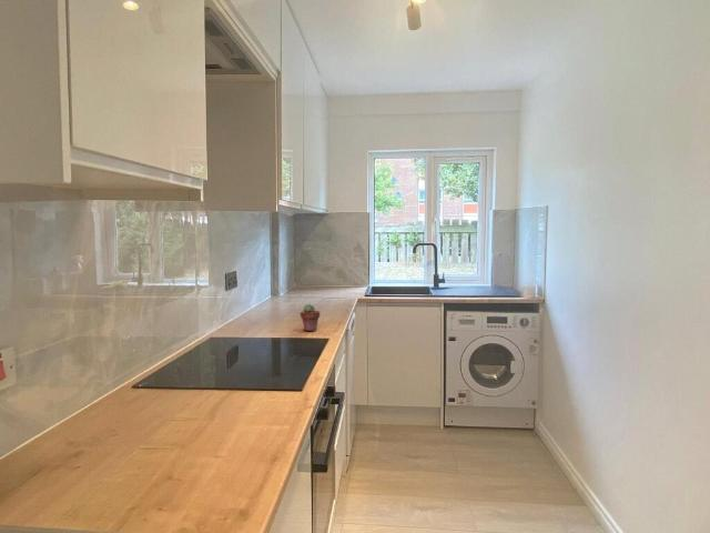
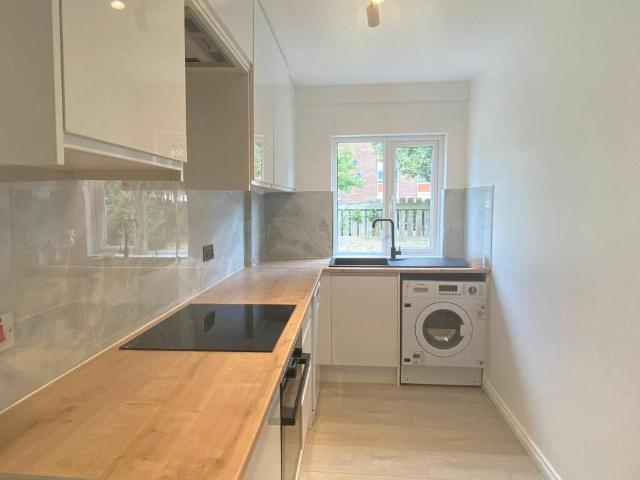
- potted succulent (310, 316)
